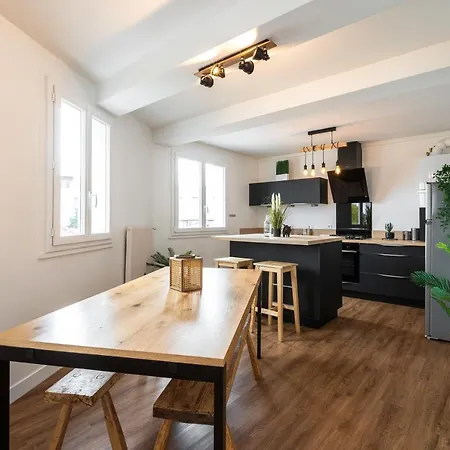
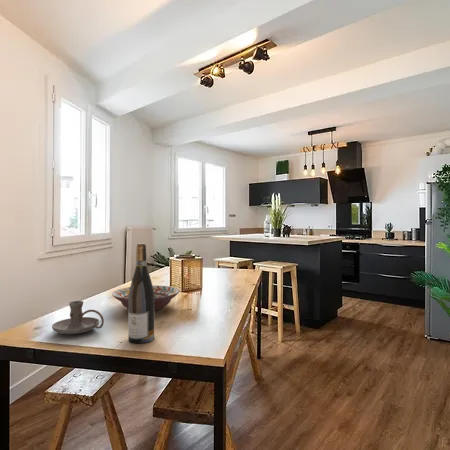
+ wine bottle (141, 291)
+ decorative bowl (154, 299)
+ candle holder (80, 316)
